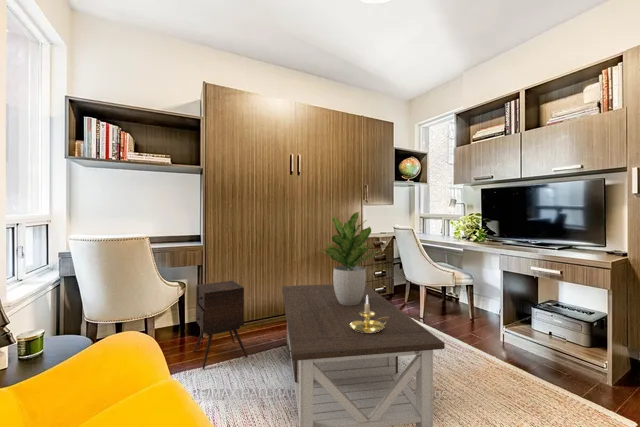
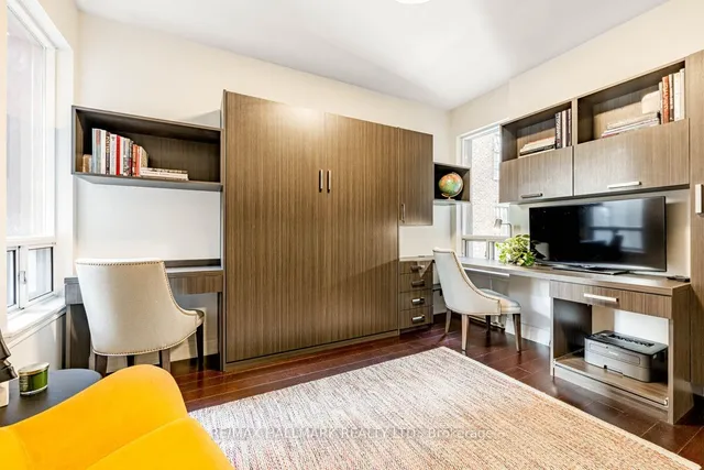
- coffee table (340, 341)
- side table (219, 320)
- potted plant (347, 256)
- candle holder (369, 311)
